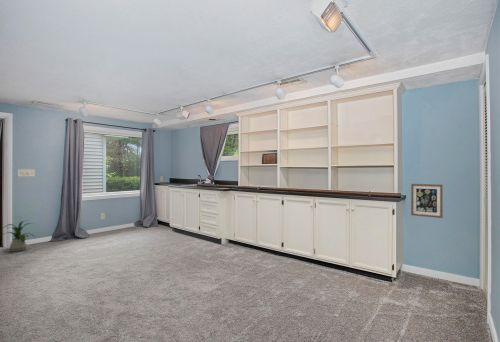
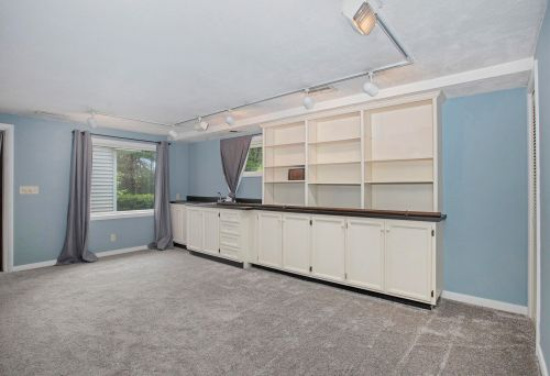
- wall art (426, 200)
- house plant (18, 234)
